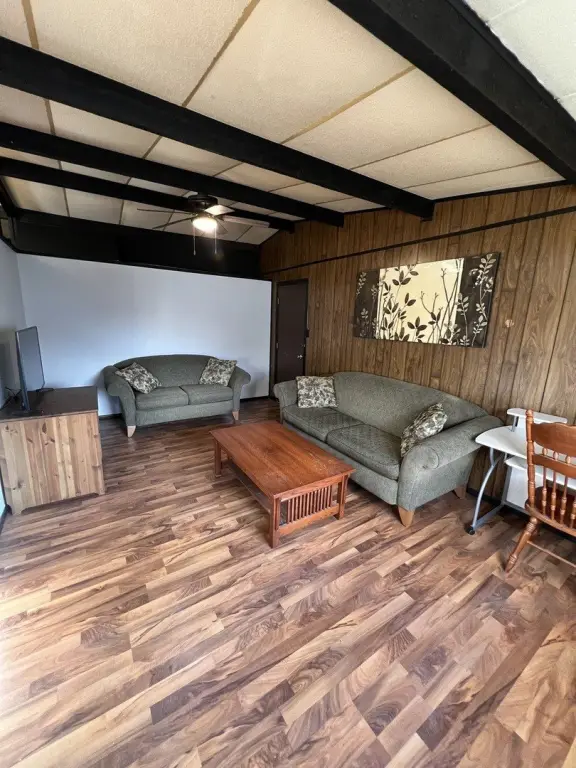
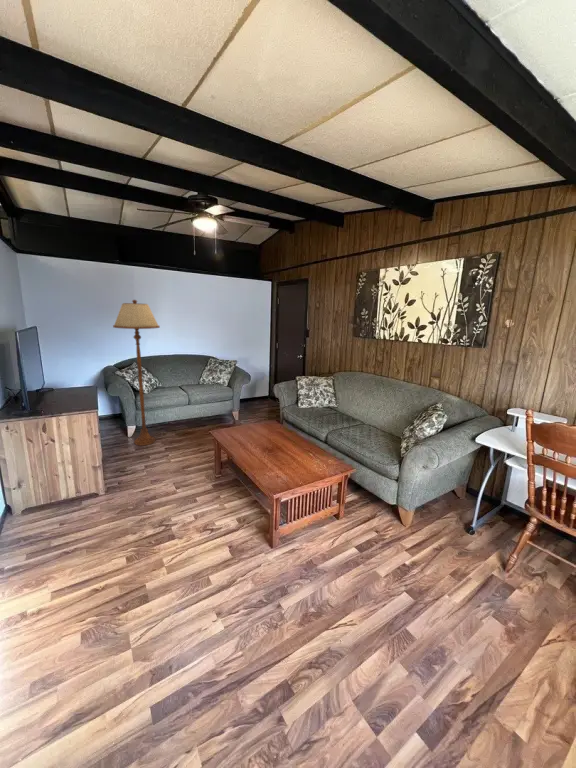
+ floor lamp (140, 374)
